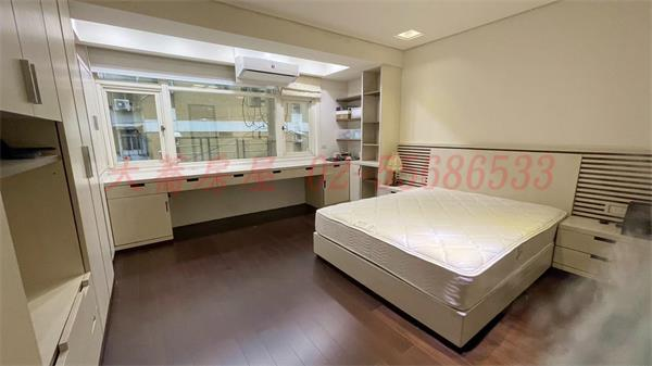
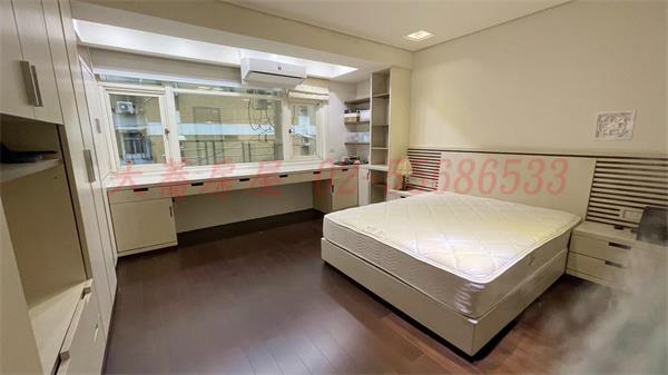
+ wall ornament (612, 126)
